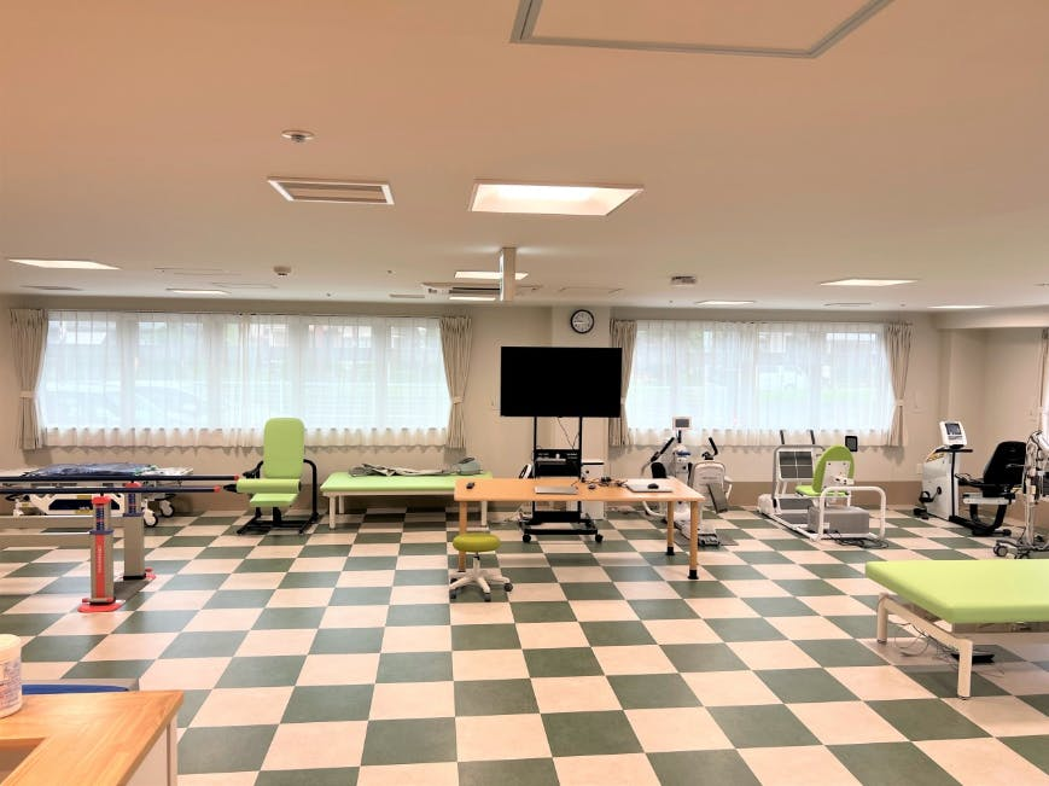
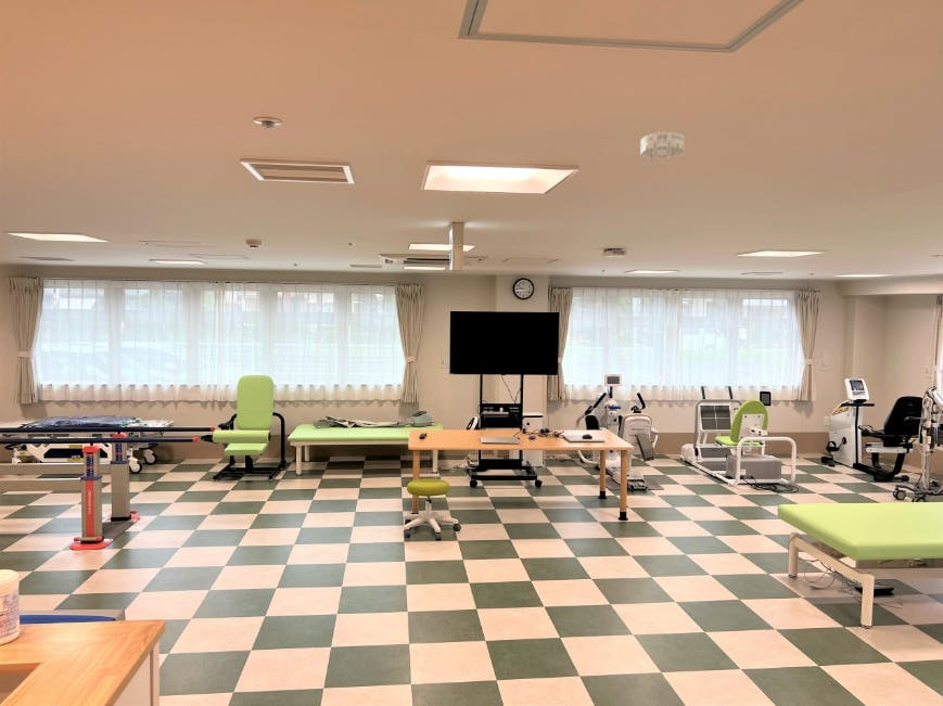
+ smoke detector (662, 144)
